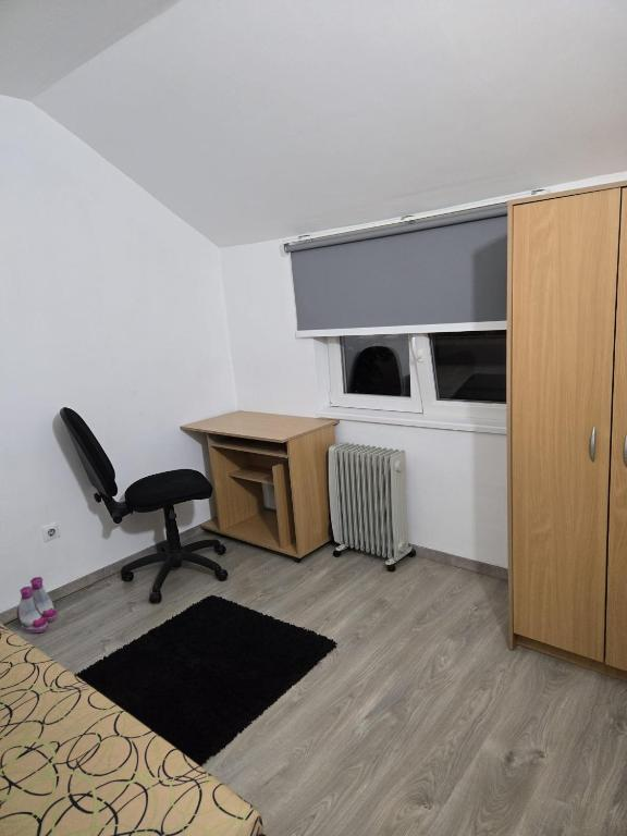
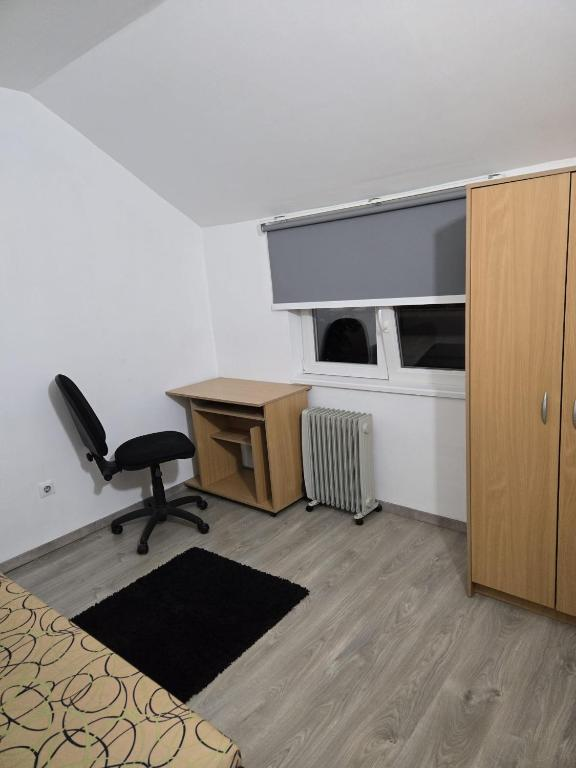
- boots (36, 601)
